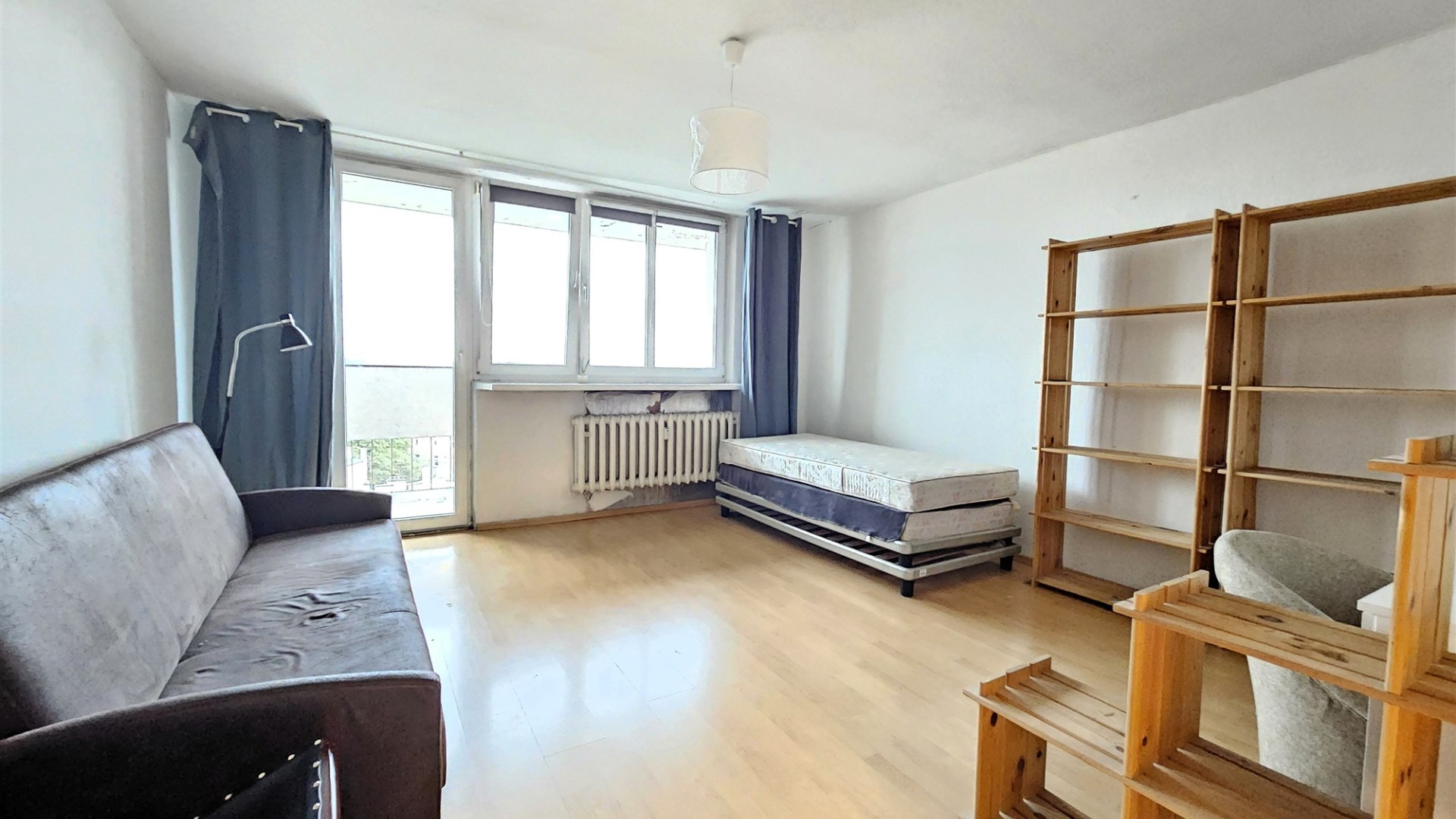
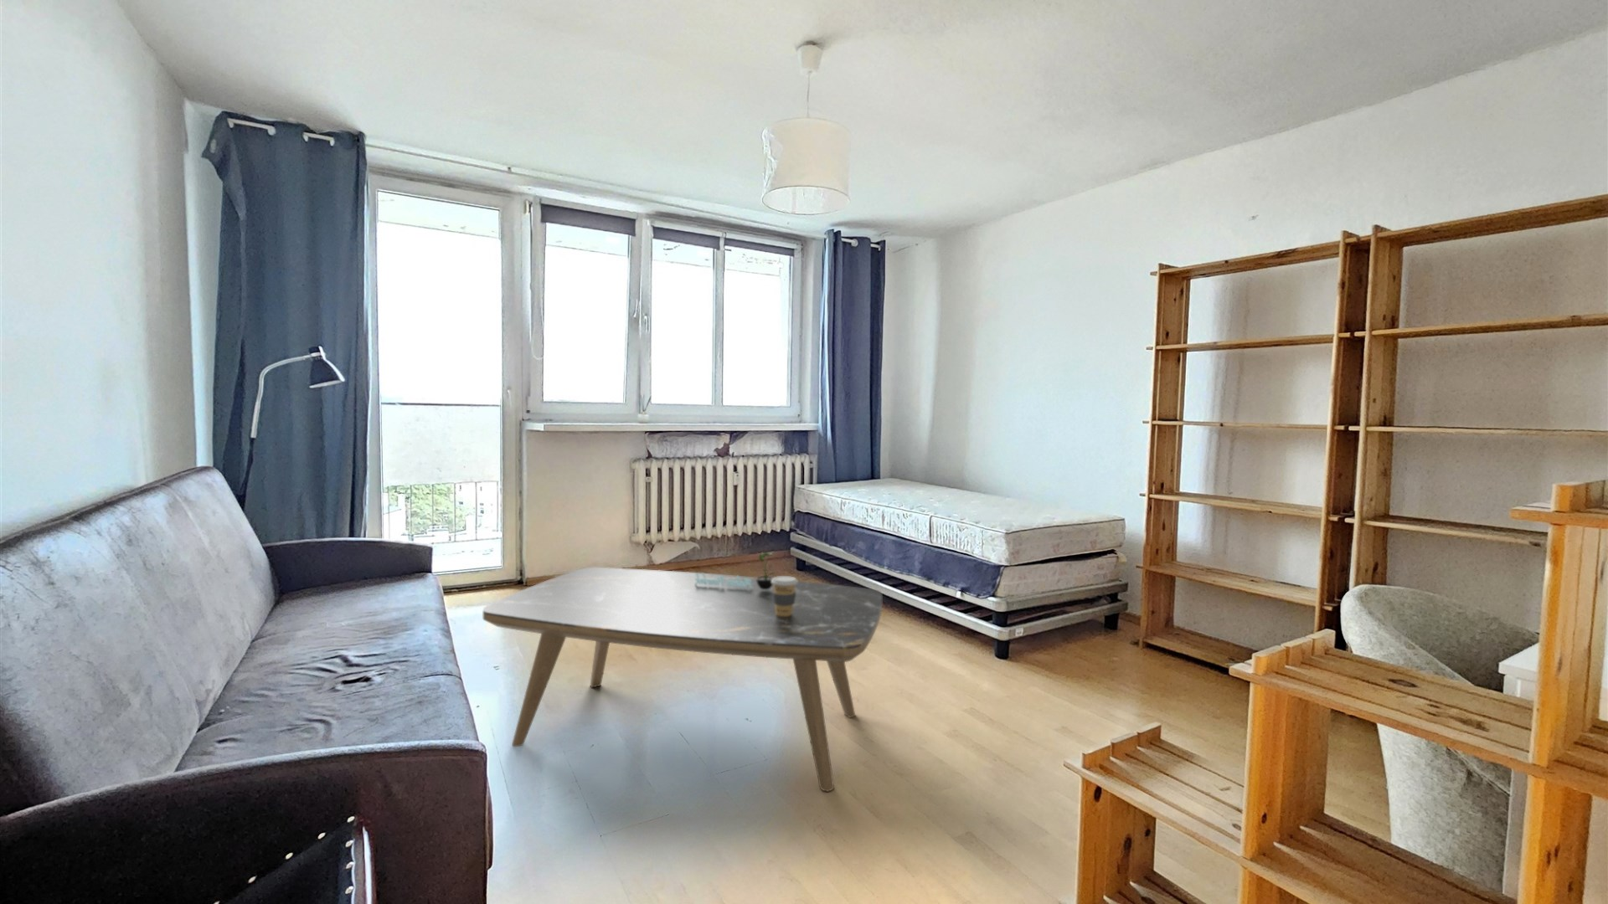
+ coffee table (695, 651)
+ coffee cup (784, 595)
+ potted plant (738, 575)
